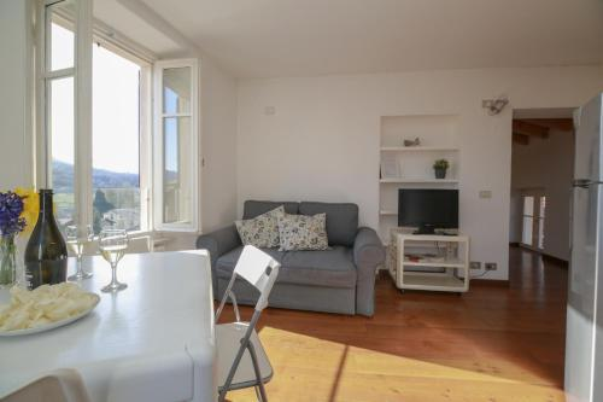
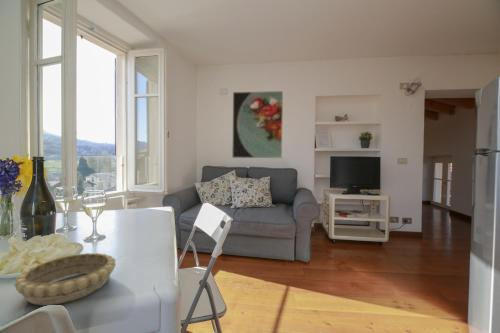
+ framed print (257, 125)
+ decorative bowl (70, 275)
